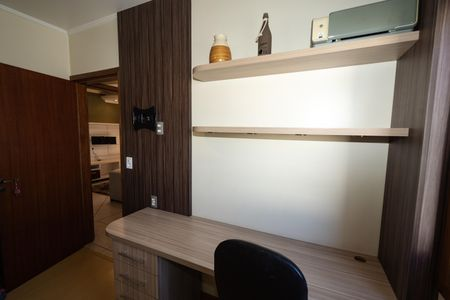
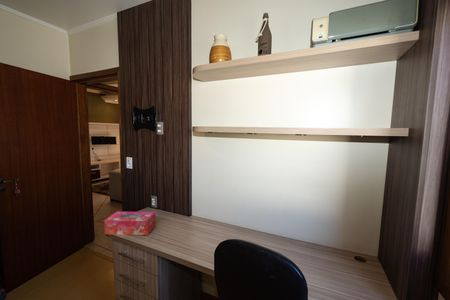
+ tissue box (131, 222)
